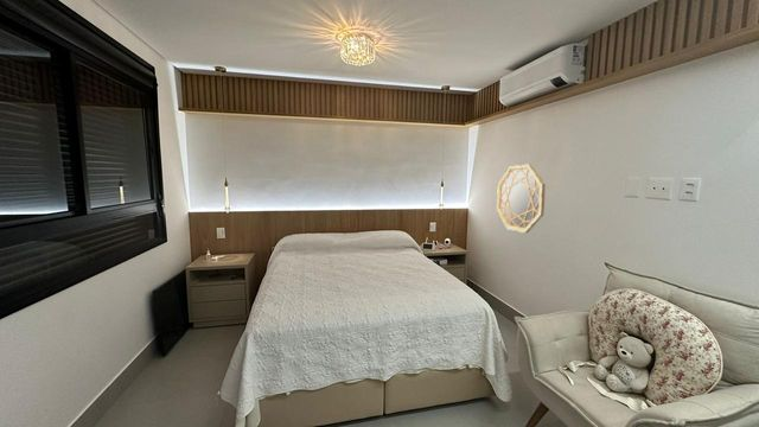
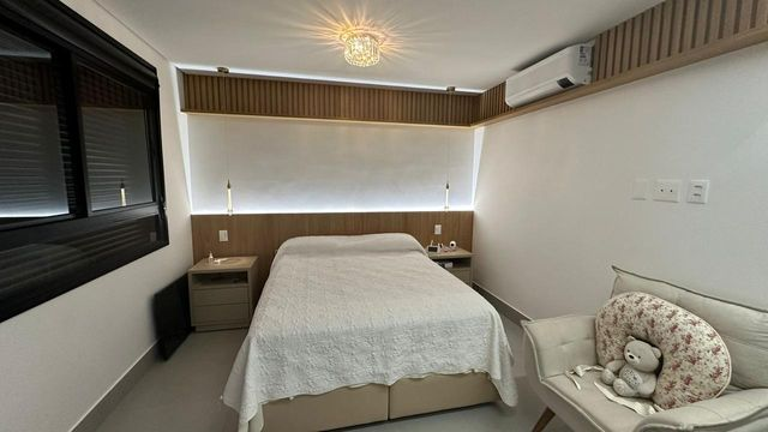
- home mirror (518, 198)
